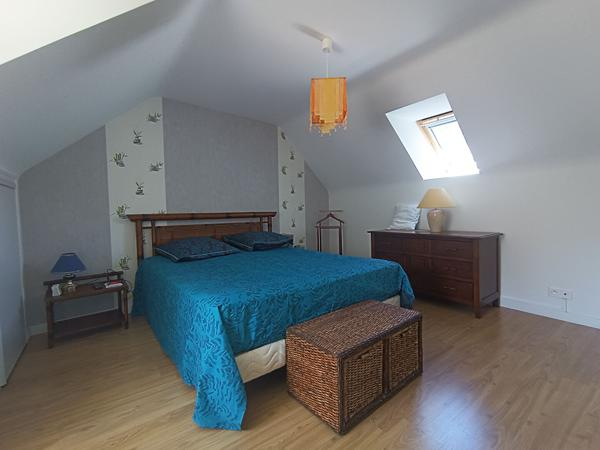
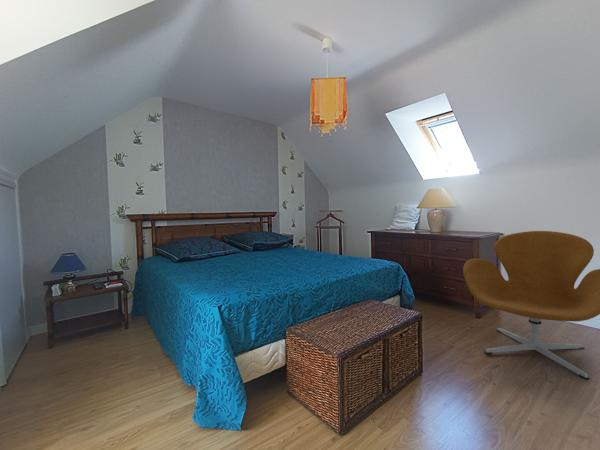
+ armchair (534, 291)
